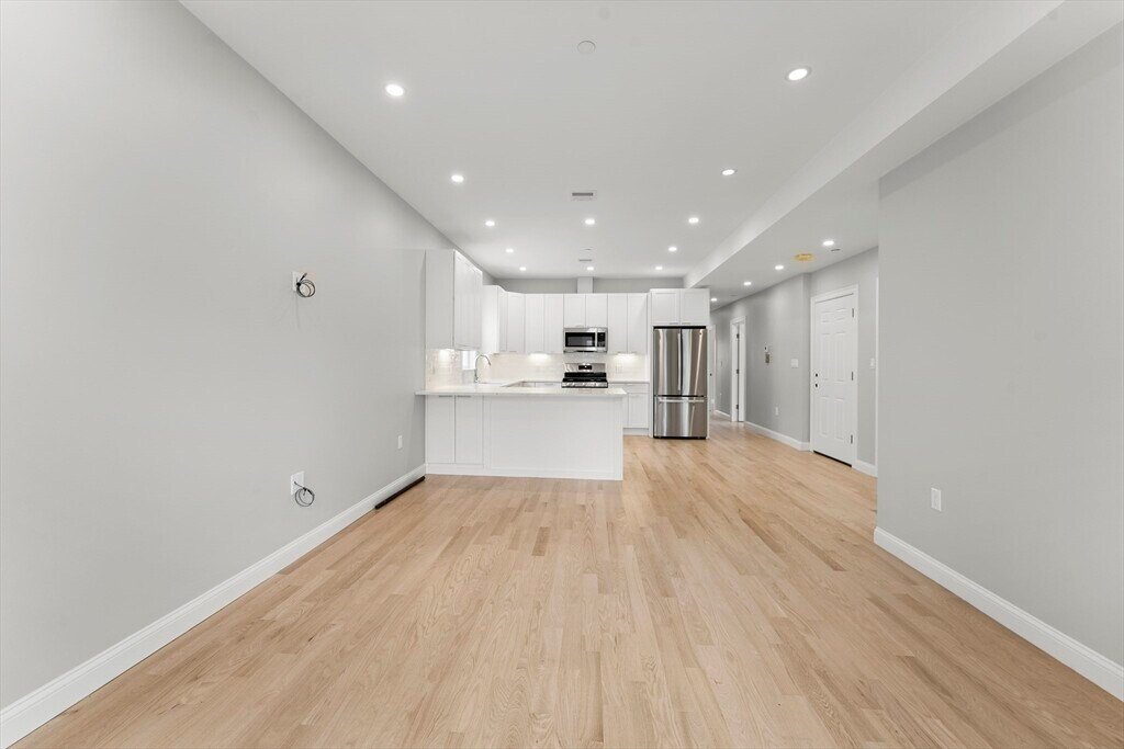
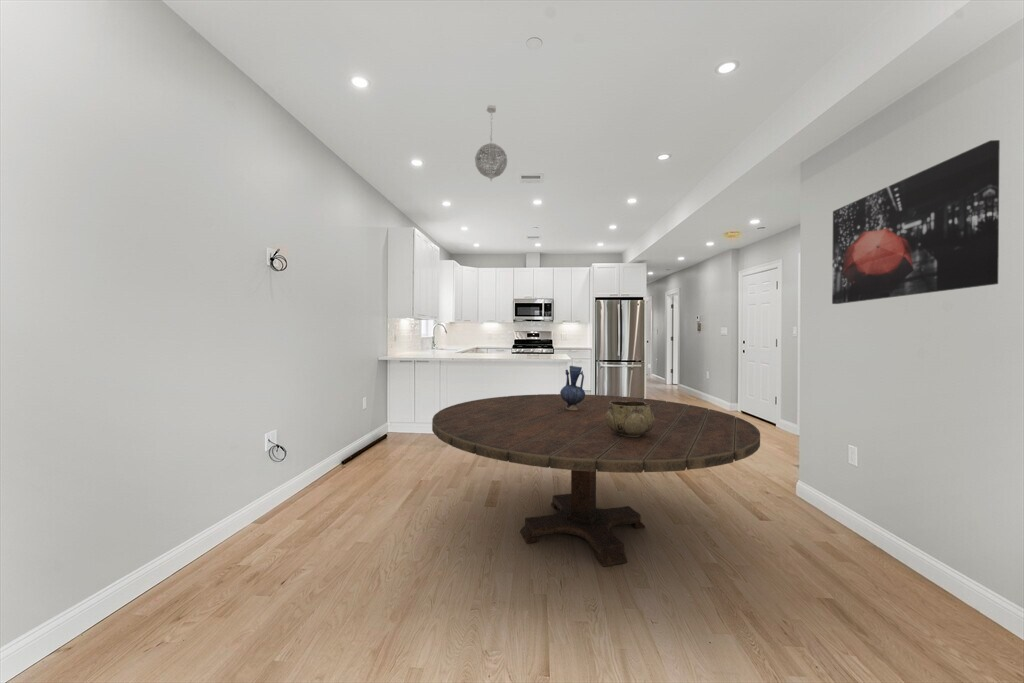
+ decorative bowl (629, 418)
+ pendant light (491, 144)
+ vase (571, 387)
+ wall art (897, 239)
+ dining table (583, 472)
